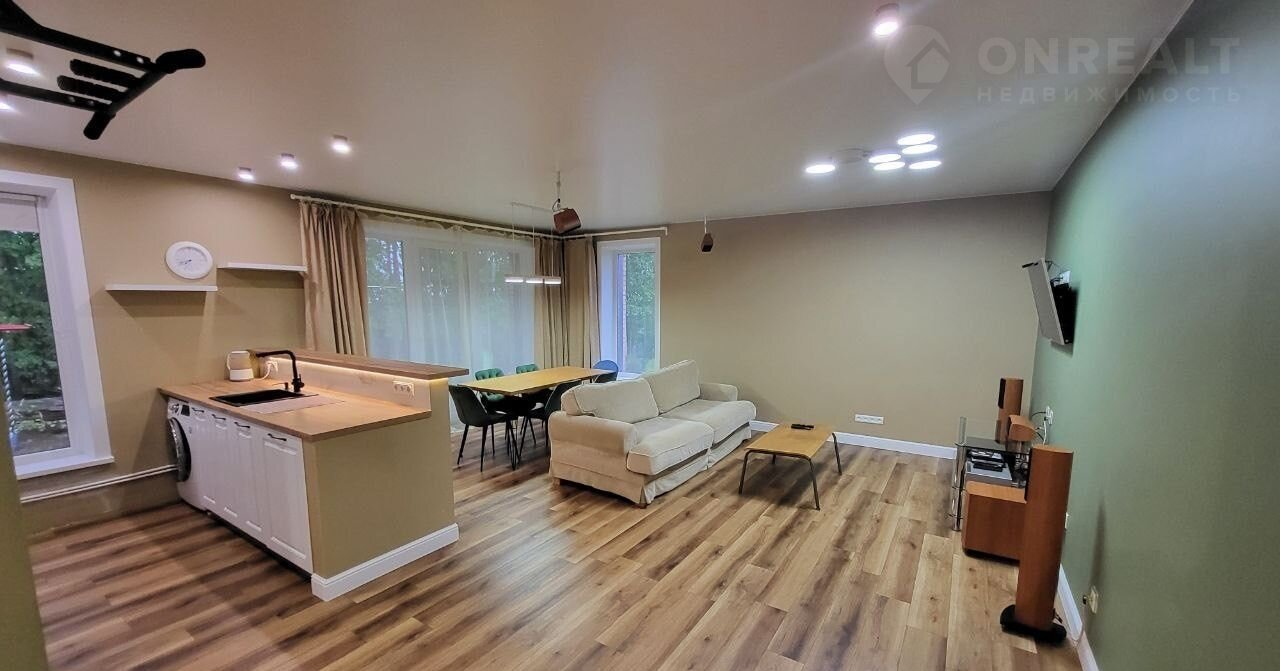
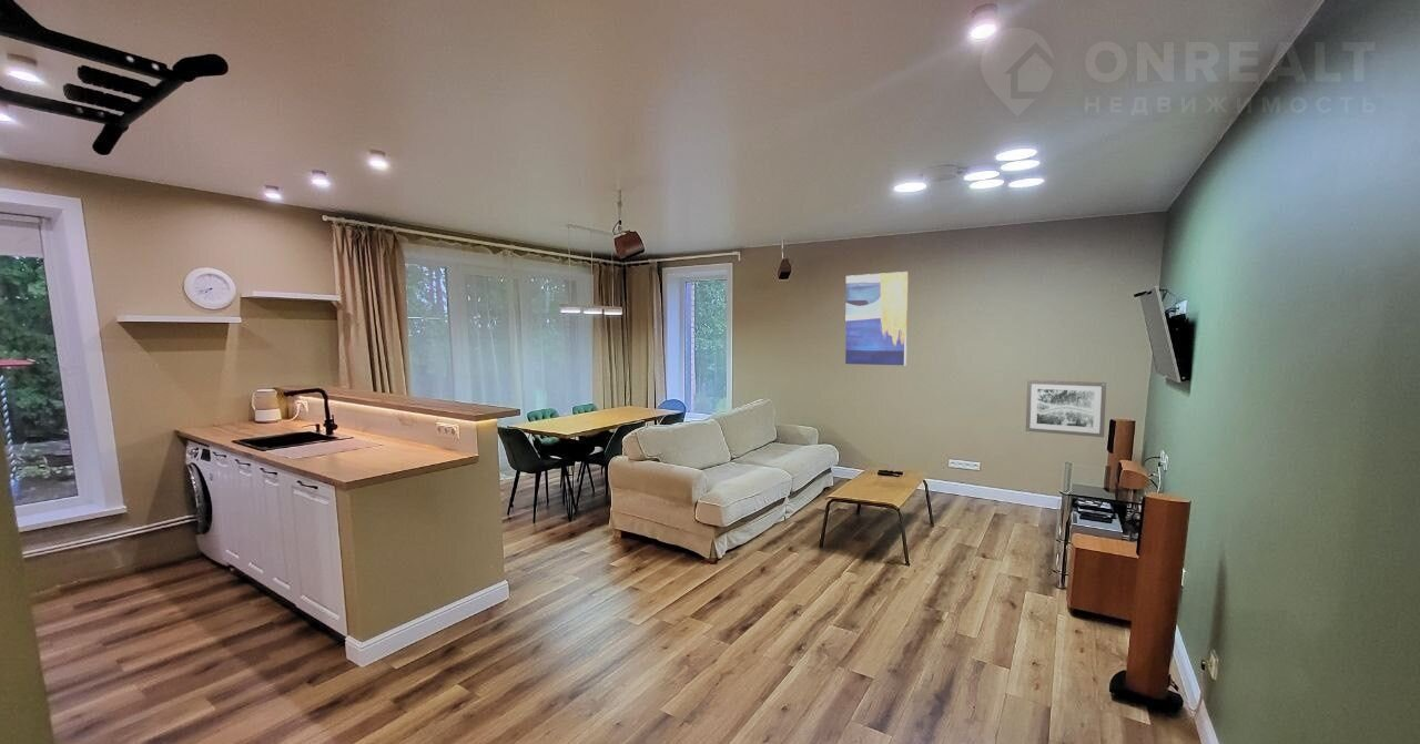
+ wall art (875, 319)
+ wall art (1064, 407)
